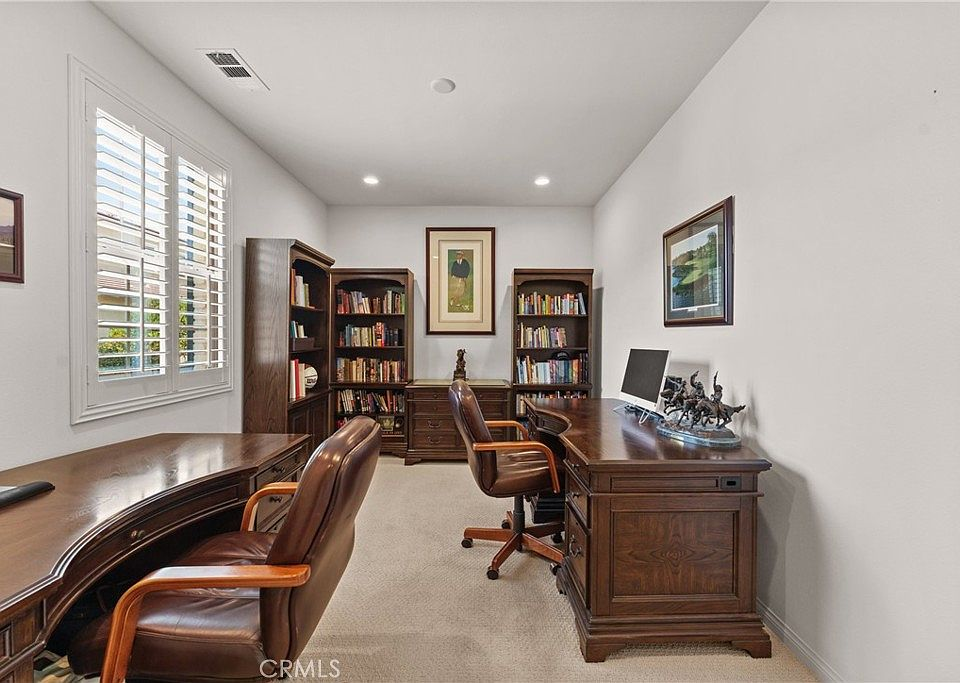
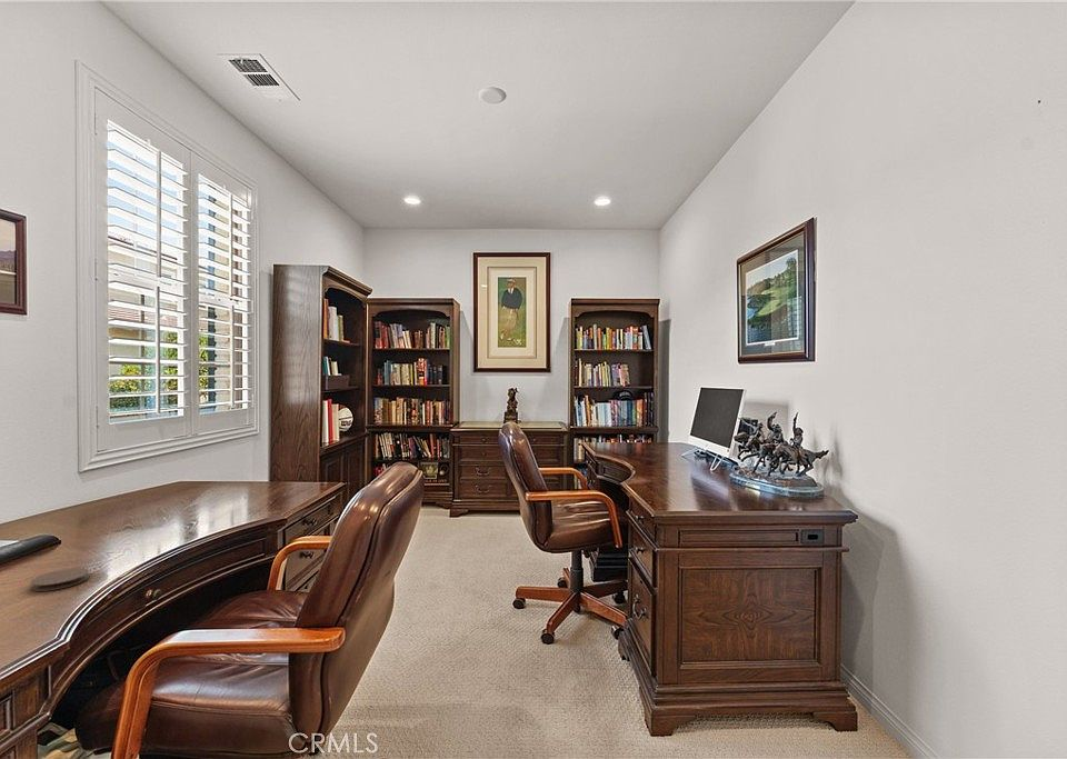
+ coaster (60, 579)
